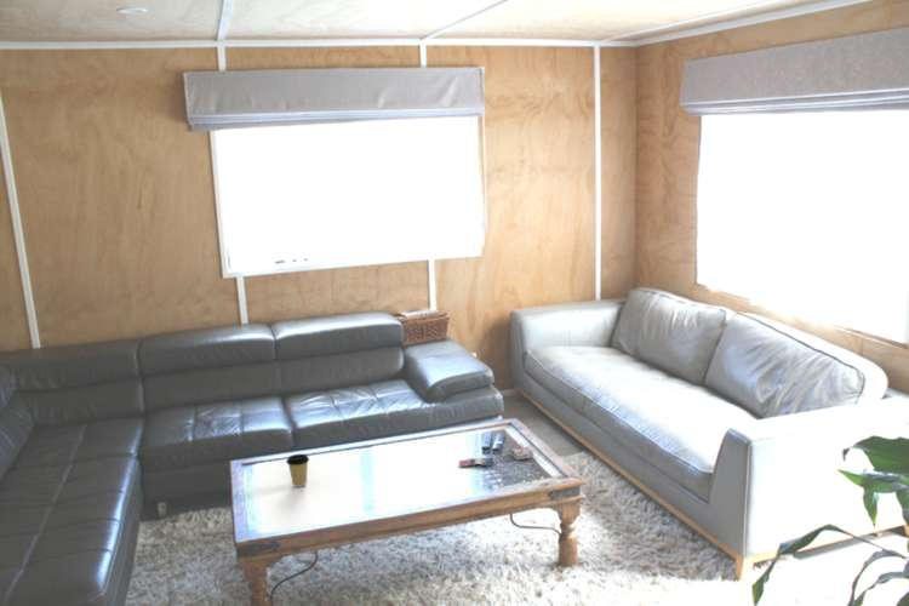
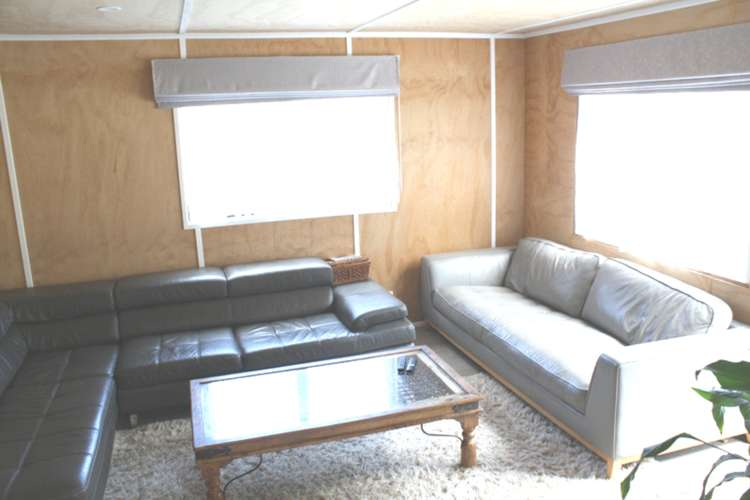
- magazine (492, 458)
- coffee cup (298, 470)
